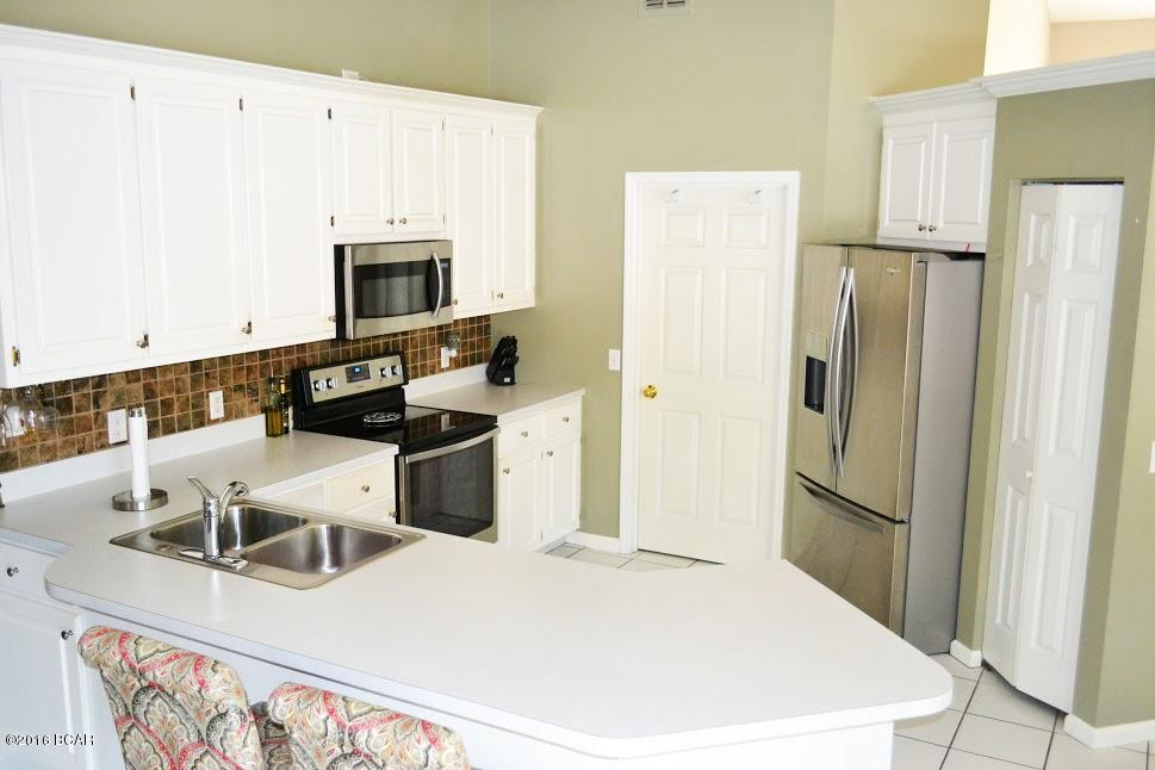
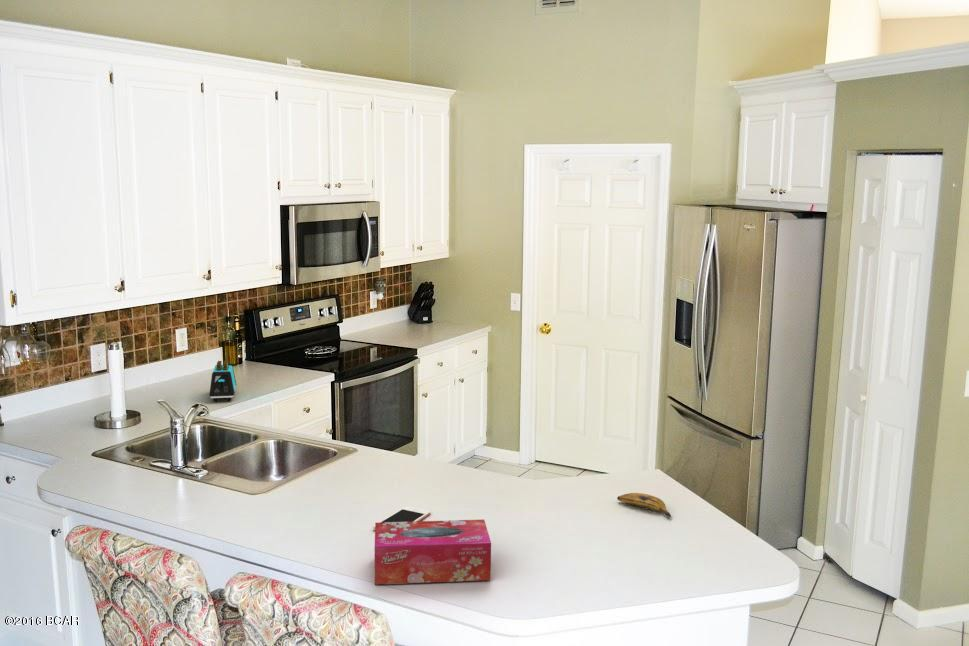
+ toaster (222, 379)
+ banana (646, 502)
+ cell phone (402, 520)
+ tissue box (431, 550)
